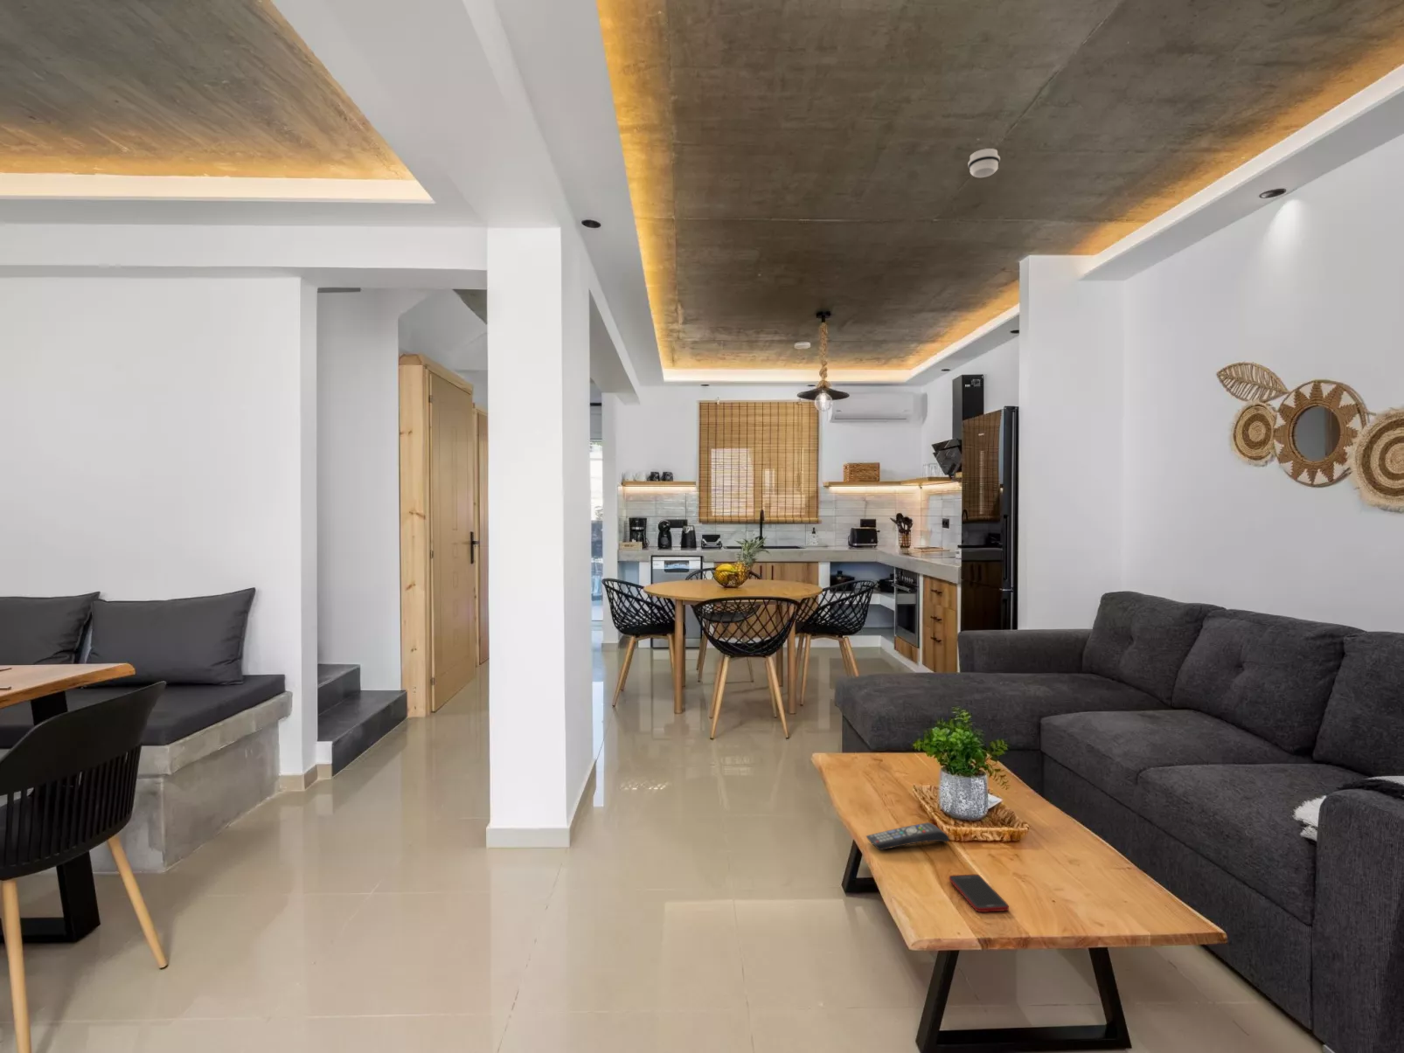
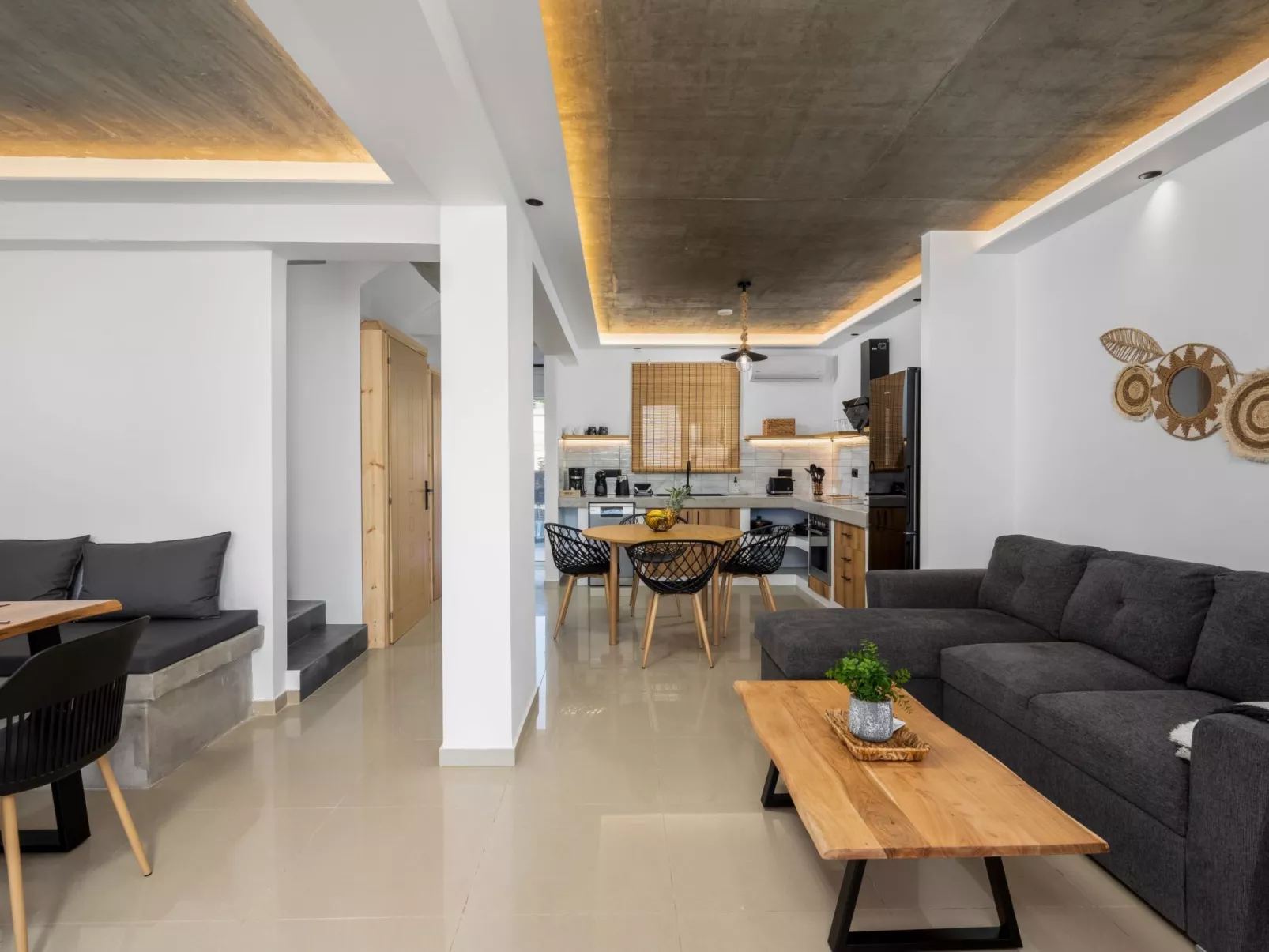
- remote control (907, 836)
- smoke detector (984, 164)
- cell phone (977, 893)
